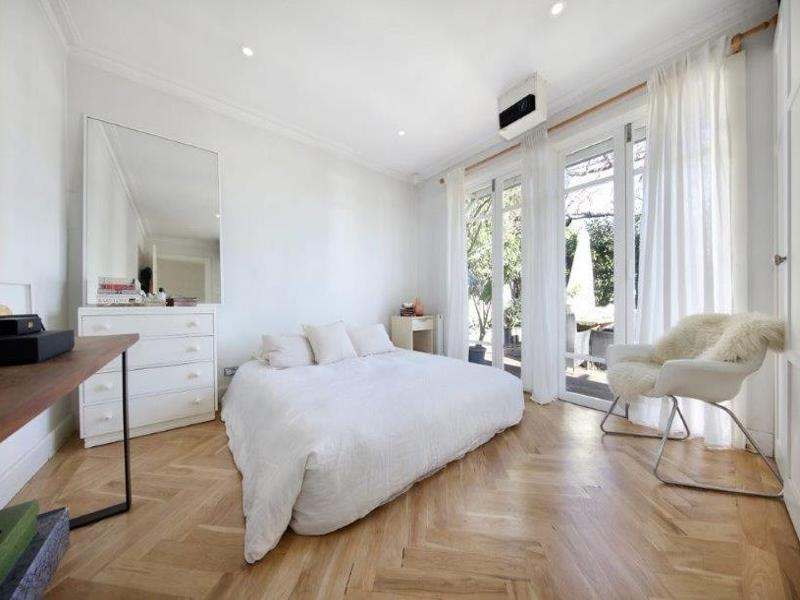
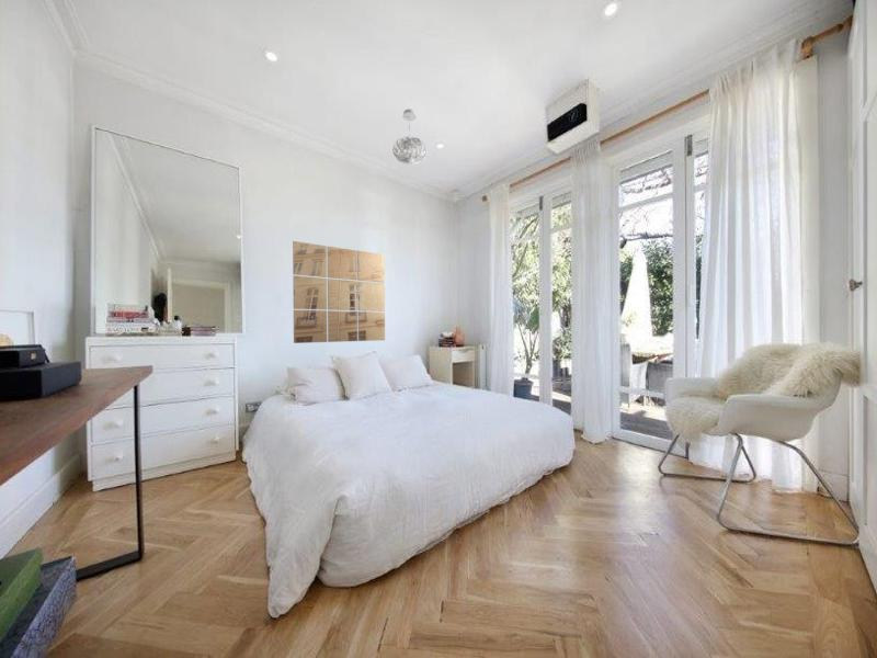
+ pendant light (409, 137)
+ wall art (342, 295)
